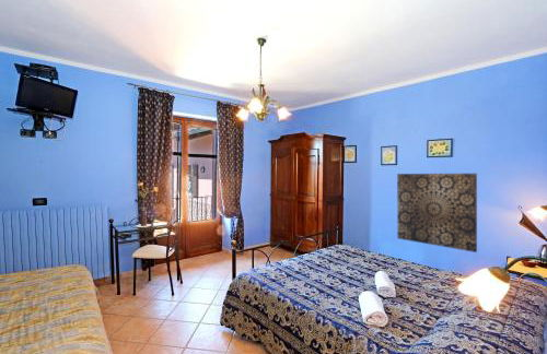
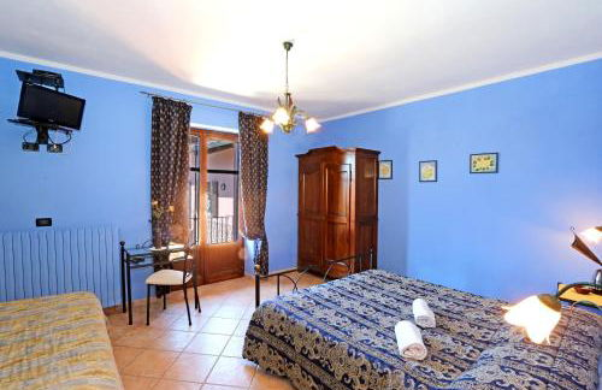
- wall art (433, 209)
